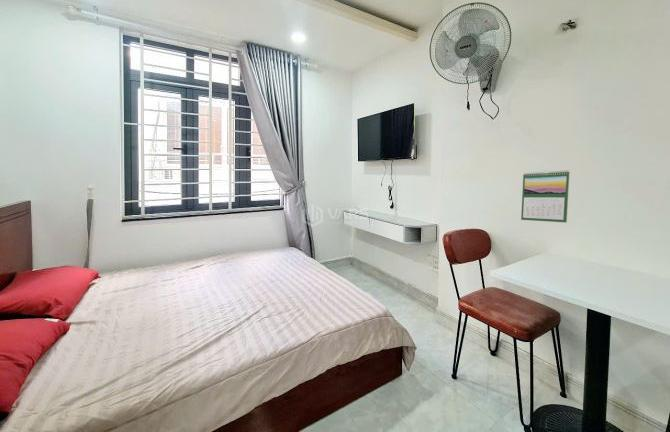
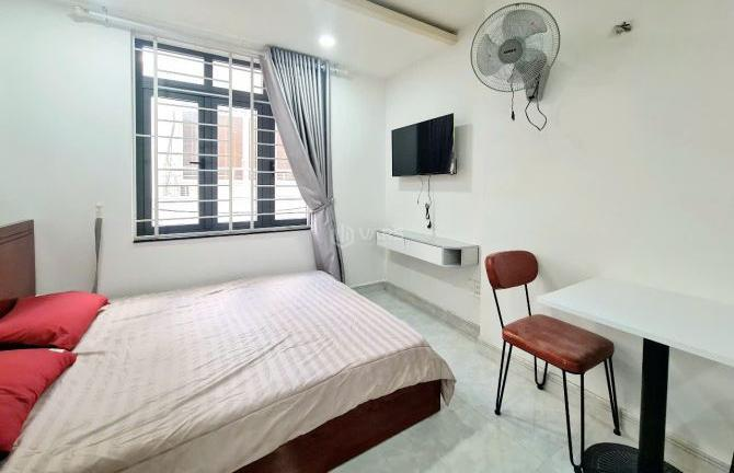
- calendar (543, 196)
